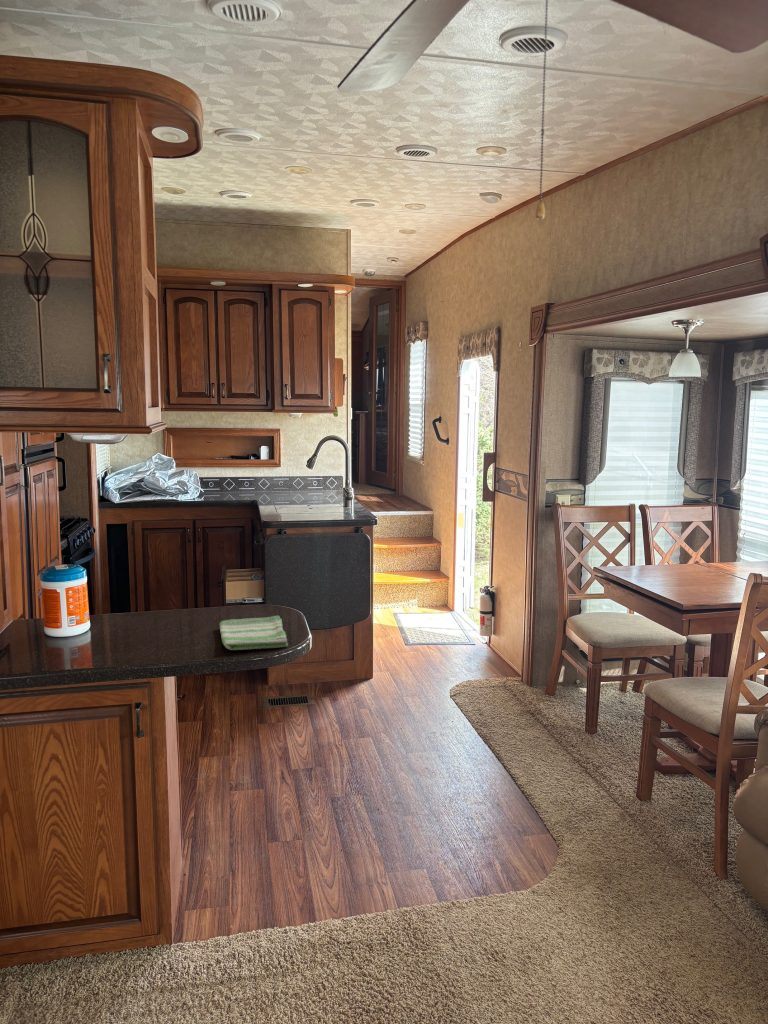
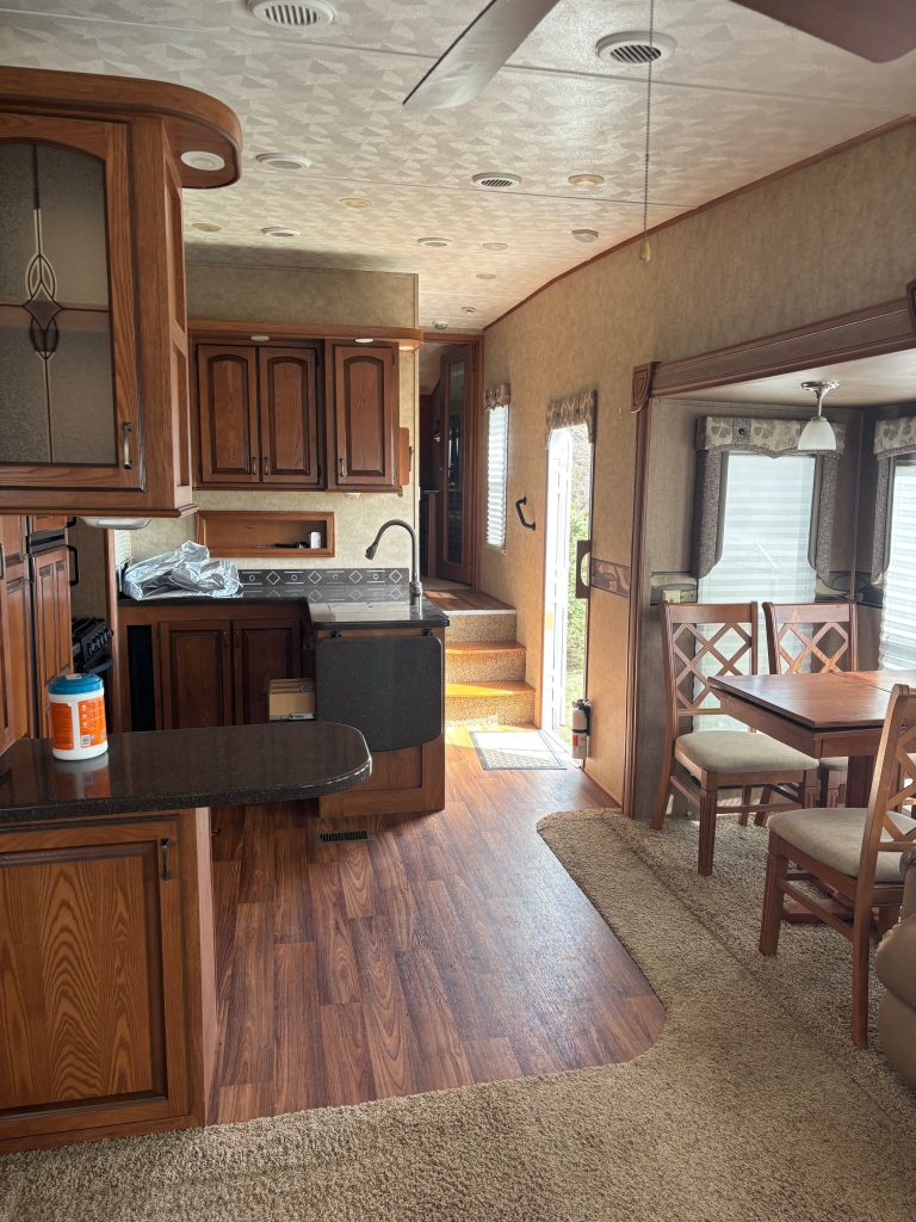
- dish towel (253, 631)
